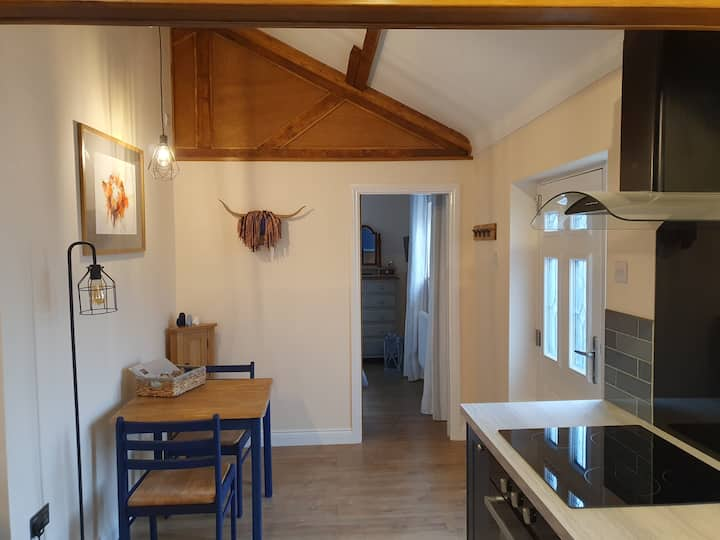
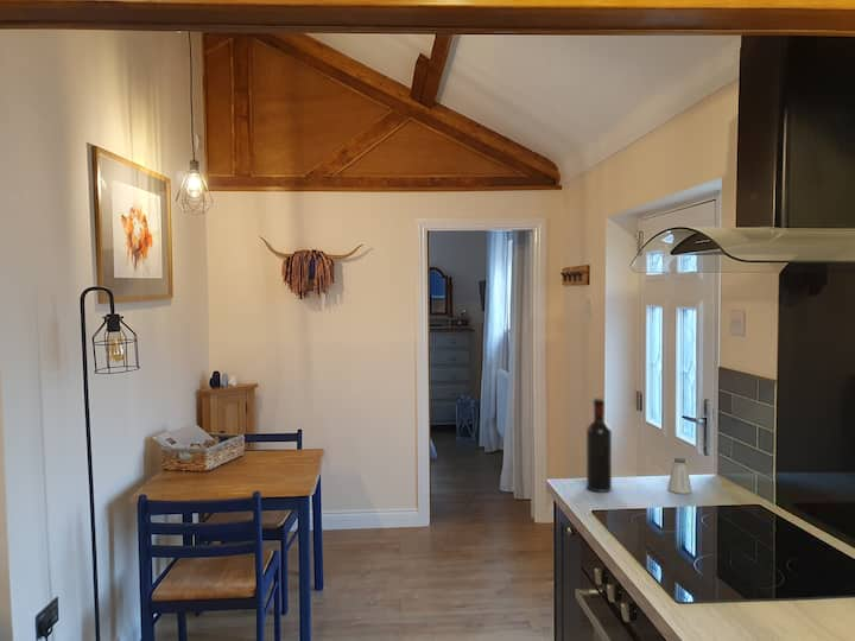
+ saltshaker (679, 474)
+ wine bottle (598, 443)
